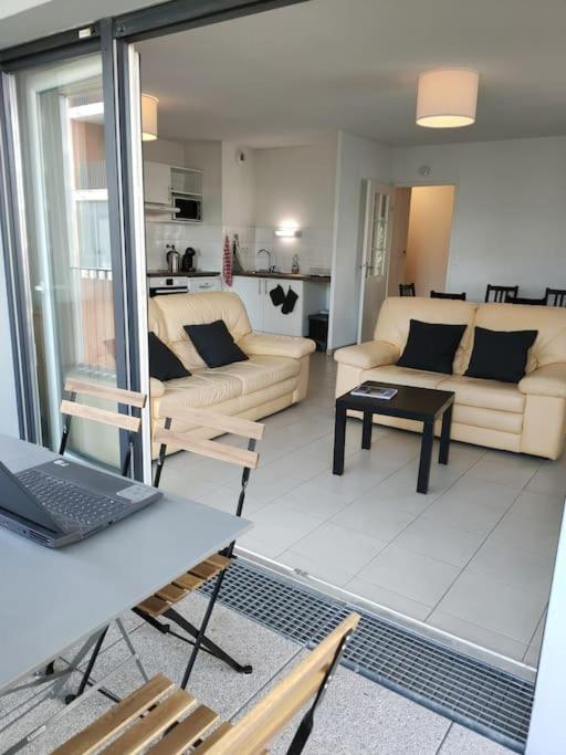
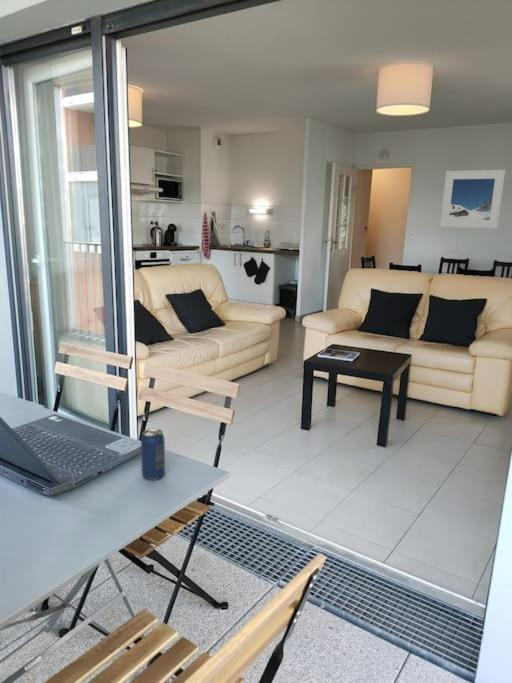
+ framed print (471, 199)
+ beverage can (153, 453)
